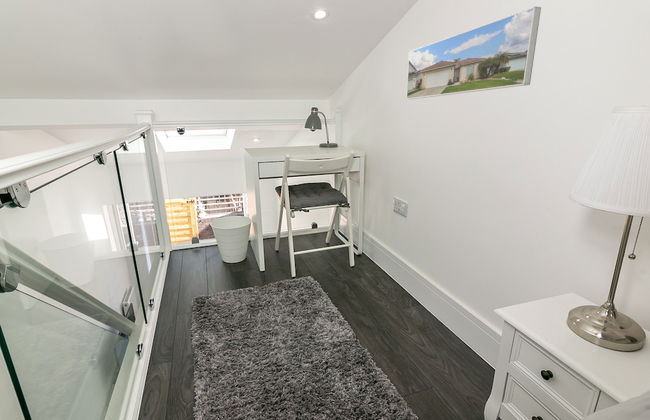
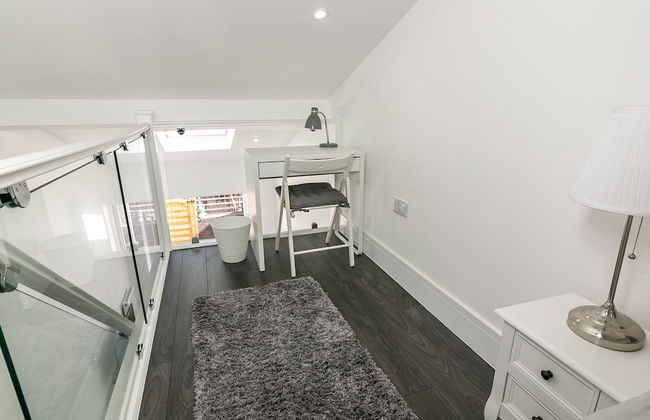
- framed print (456, 64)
